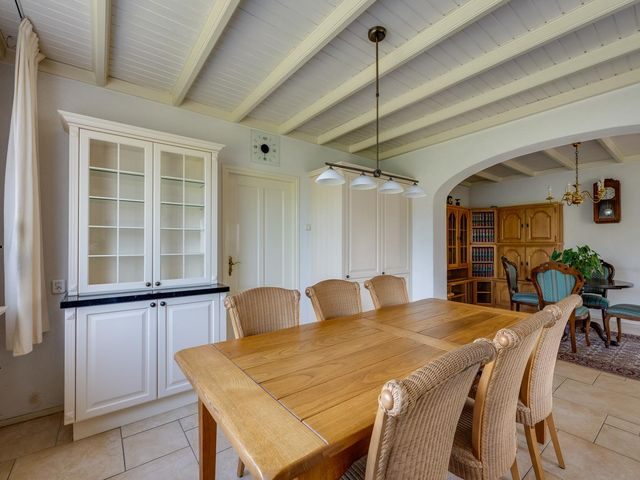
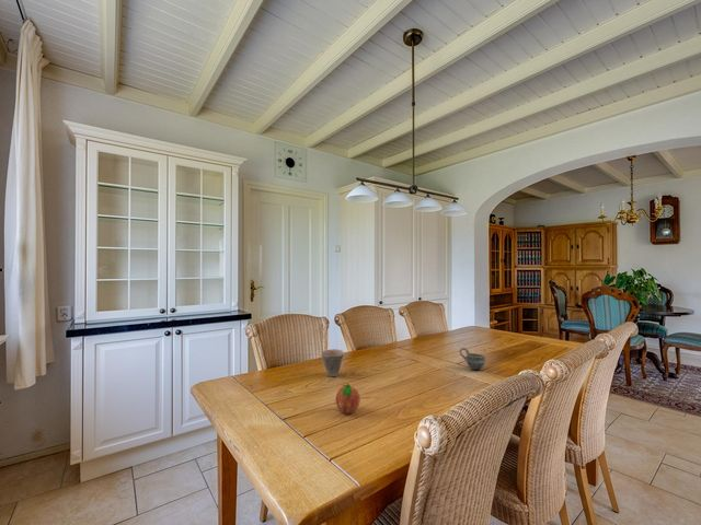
+ cup (332, 363)
+ cup (473, 358)
+ fruit (347, 397)
